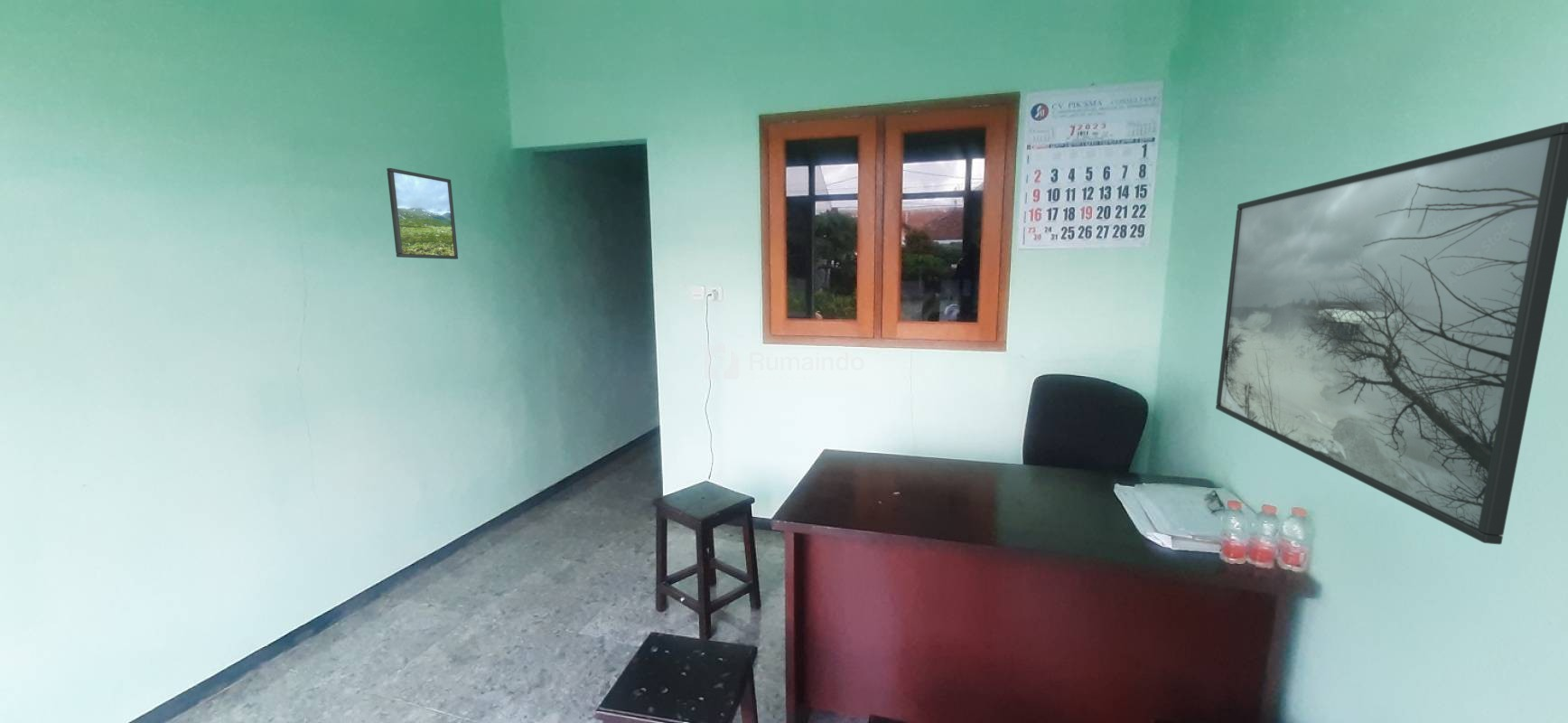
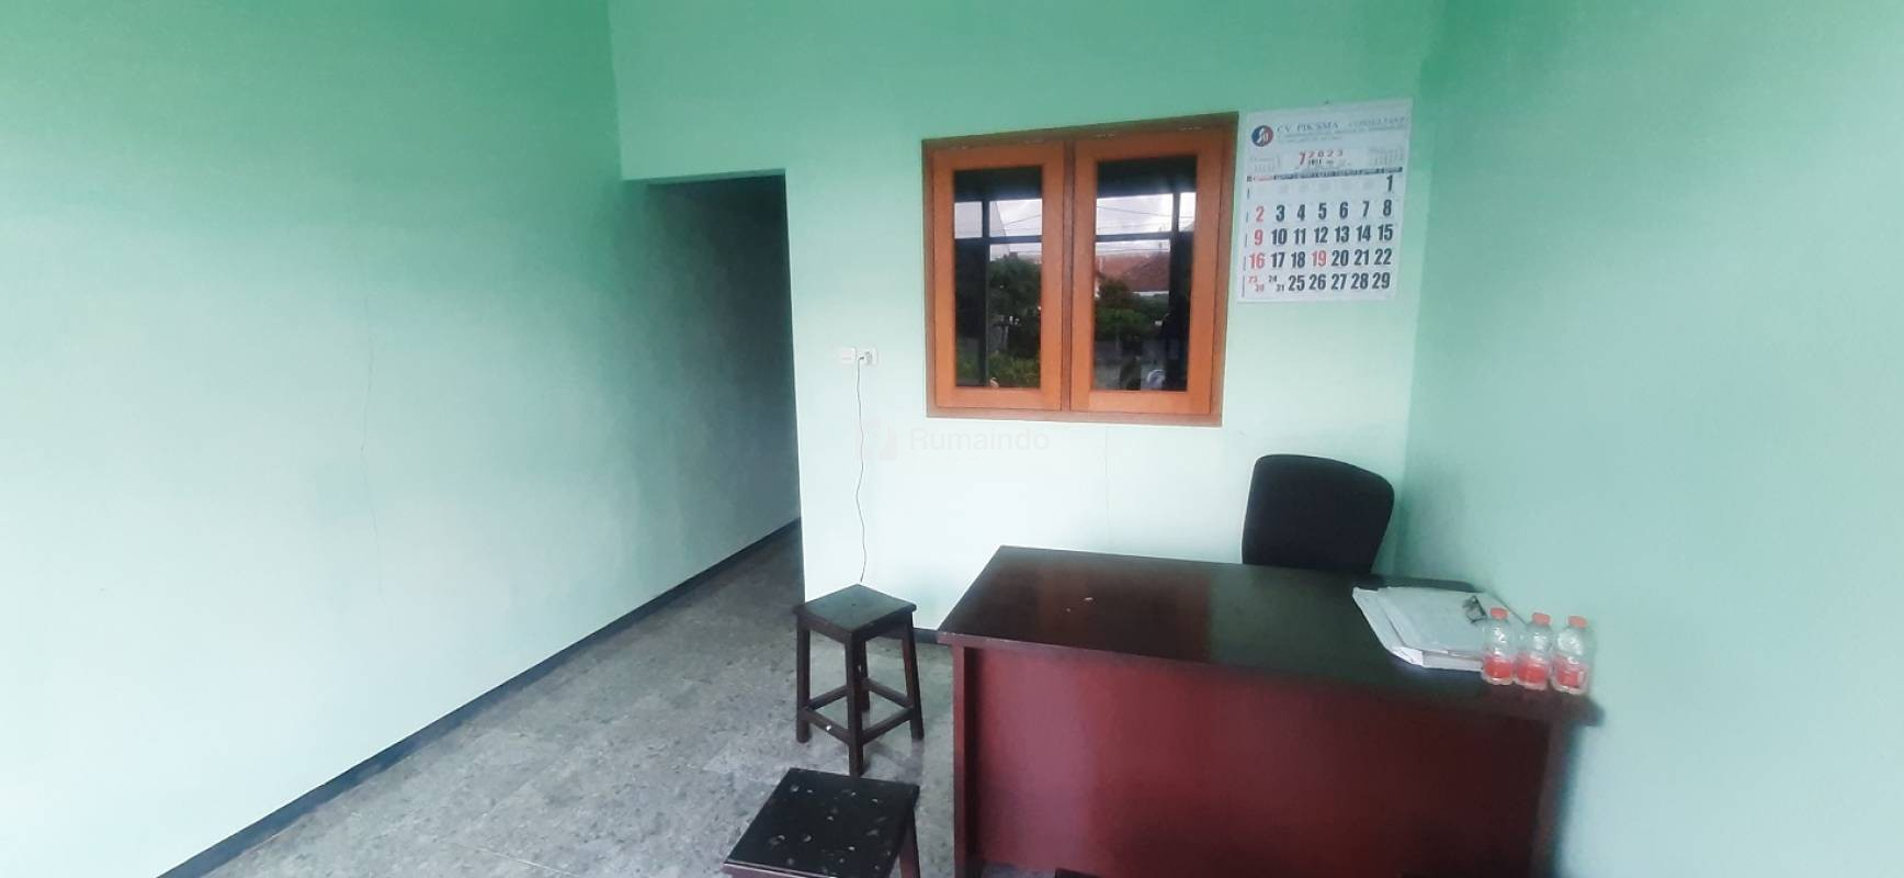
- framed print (1328, 321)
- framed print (425, 216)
